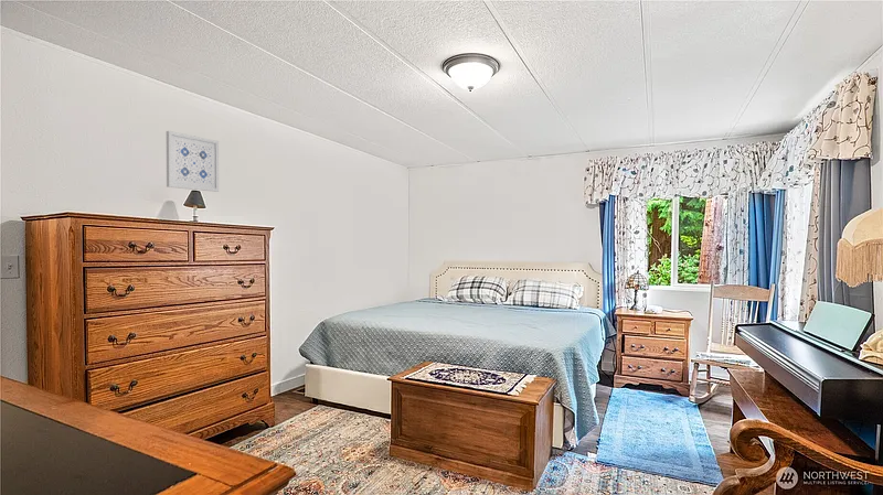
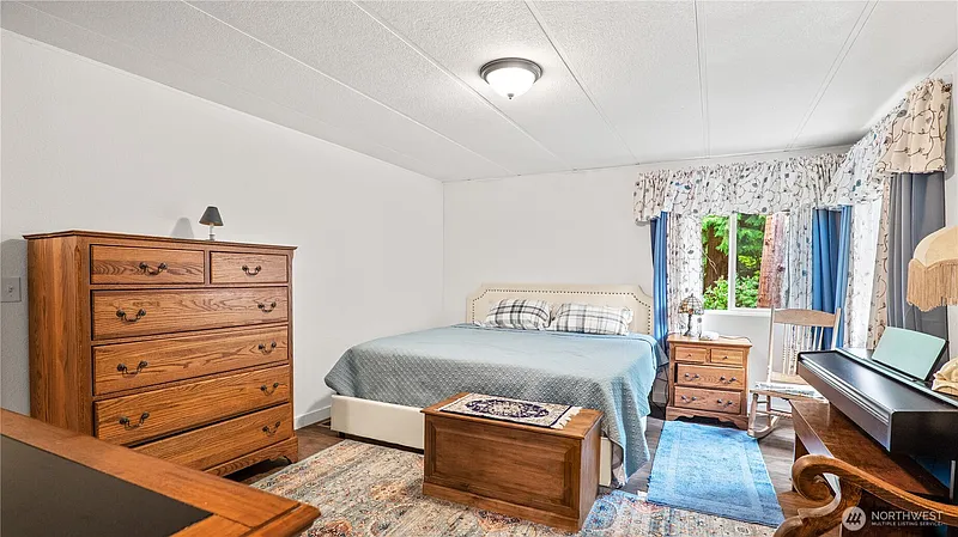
- wall art (193, 162)
